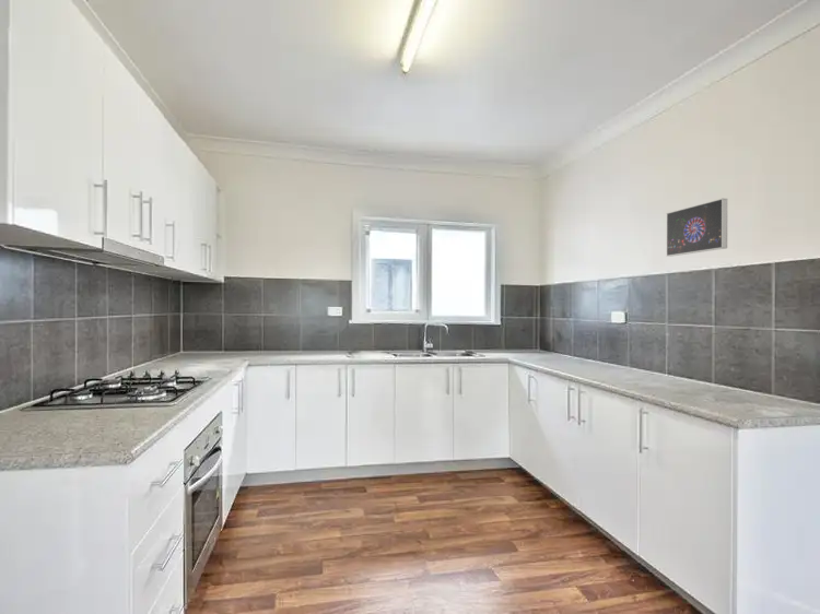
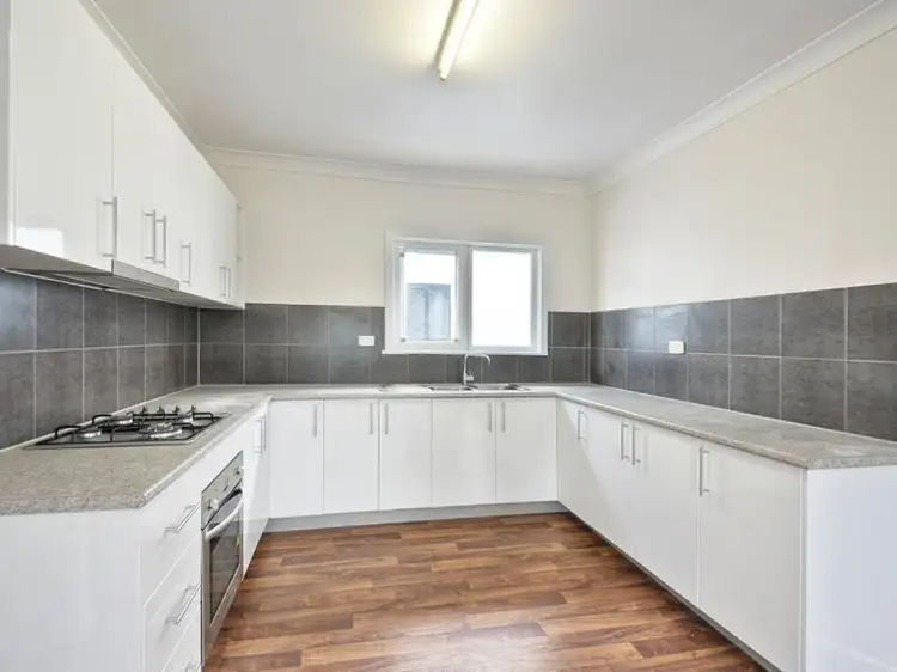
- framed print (694, 229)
